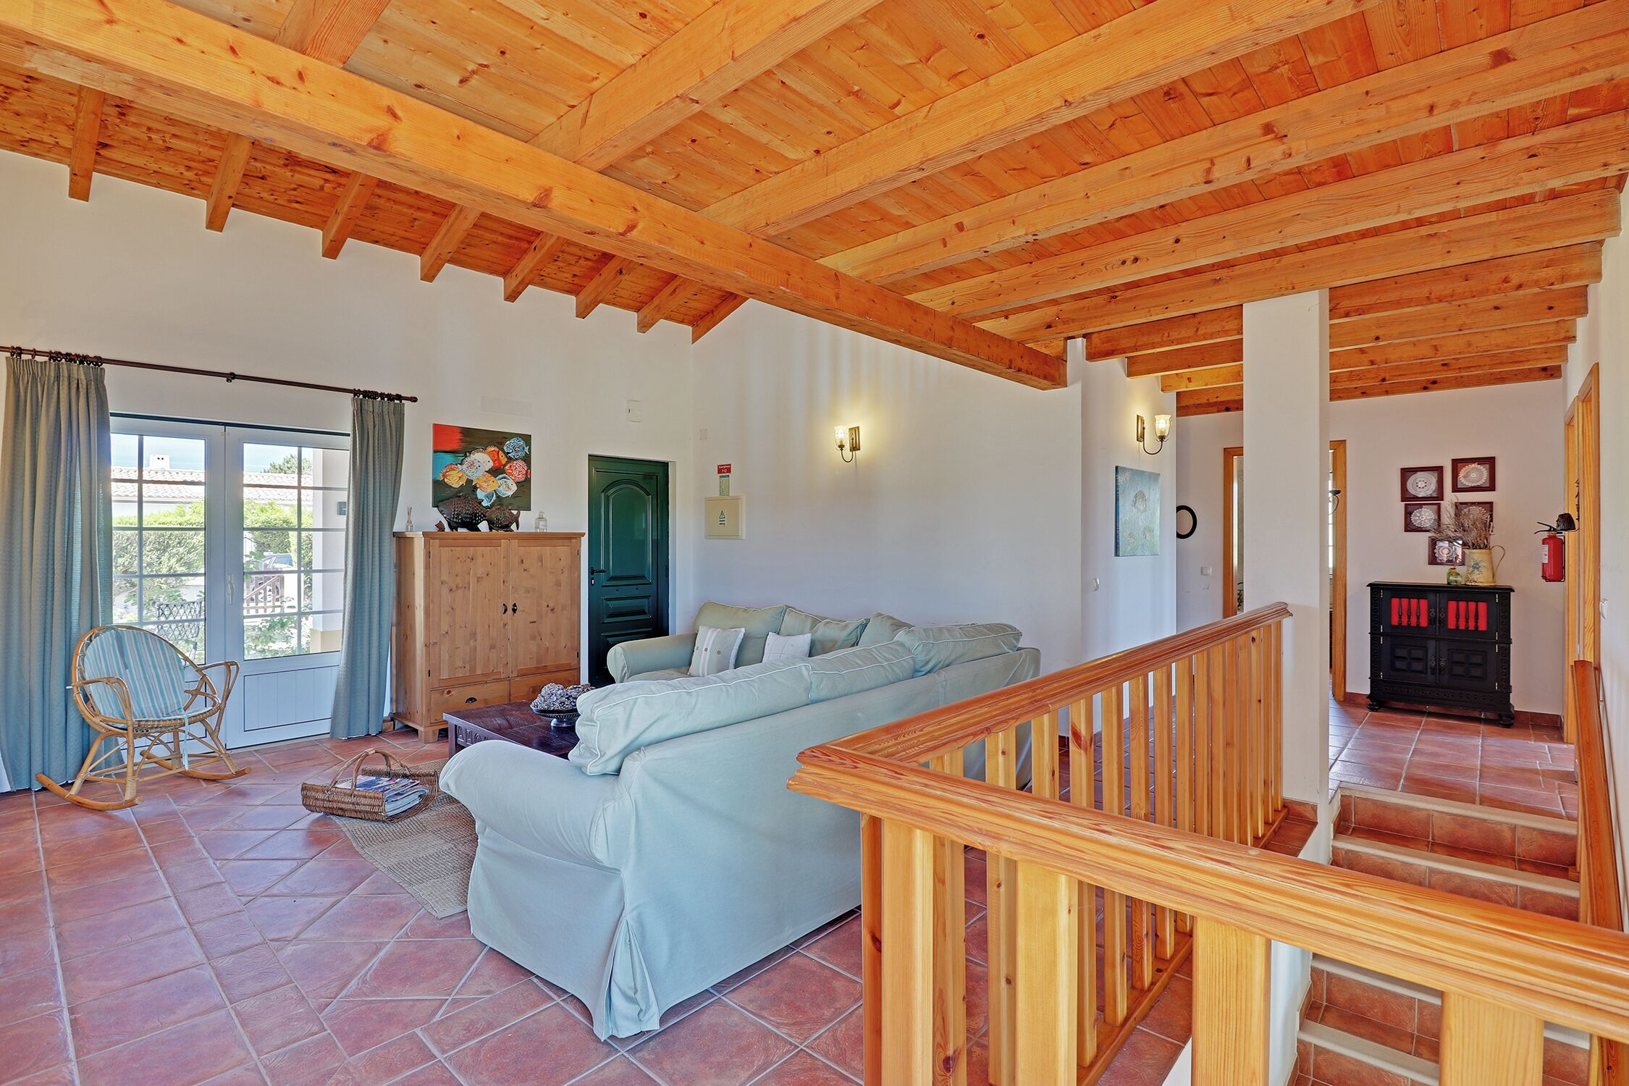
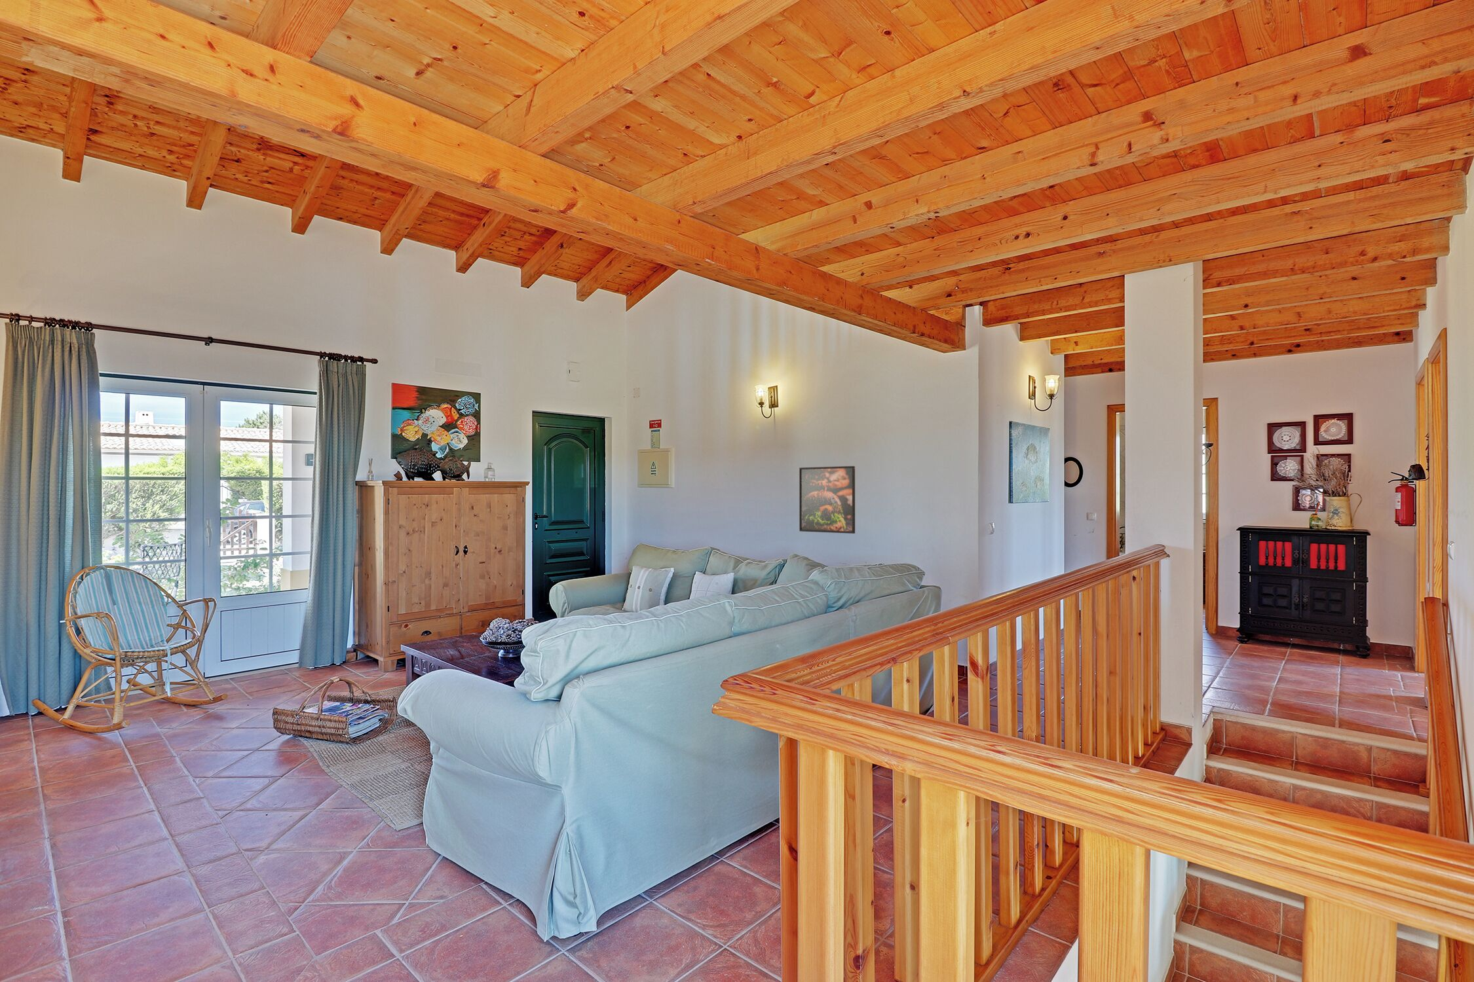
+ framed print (826, 500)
